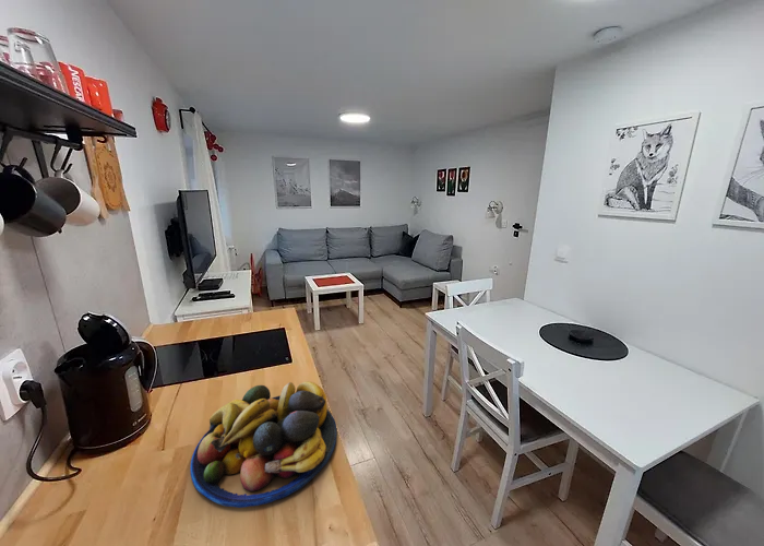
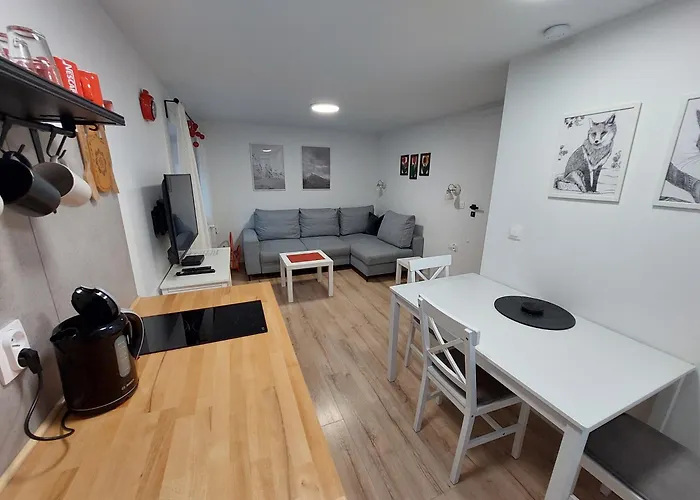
- fruit bowl (265, 420)
